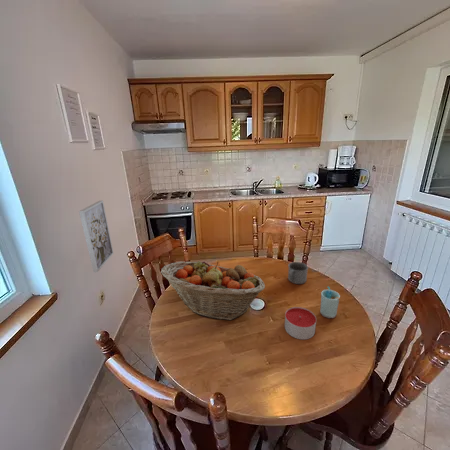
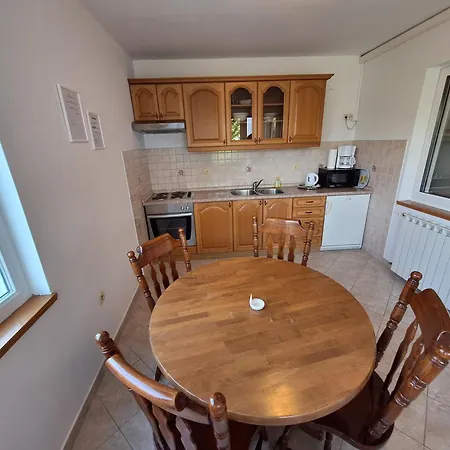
- cup (329, 302)
- wall art (98, 235)
- candle (300, 322)
- fruit basket (212, 282)
- mug (297, 273)
